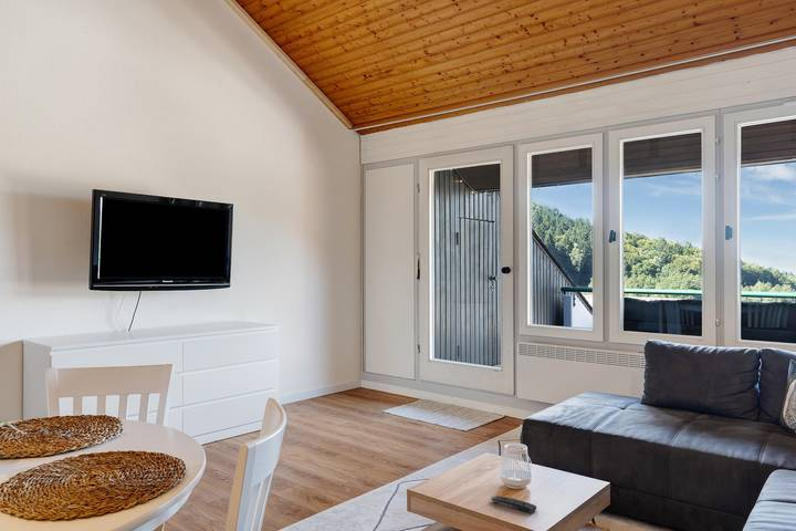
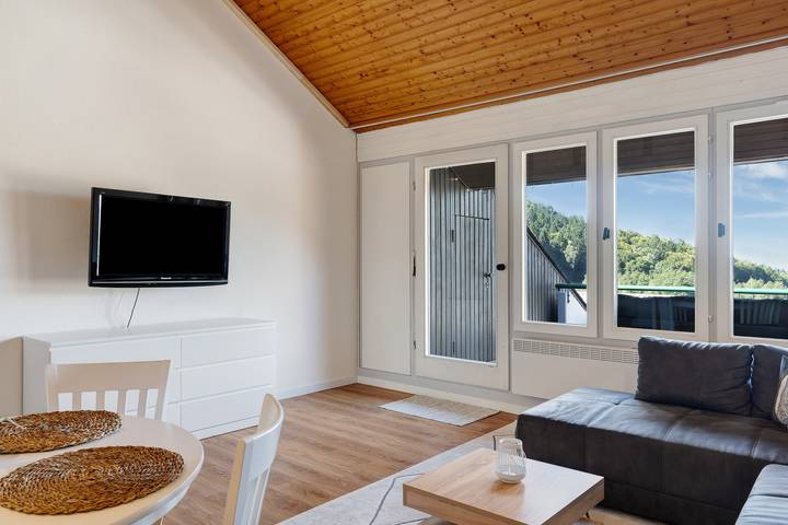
- remote control (512, 502)
